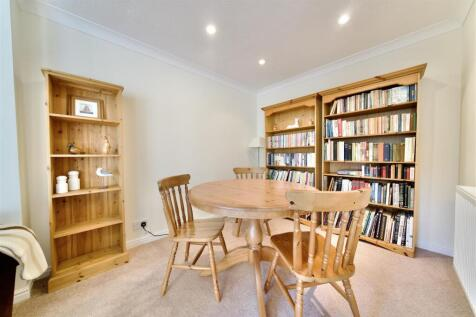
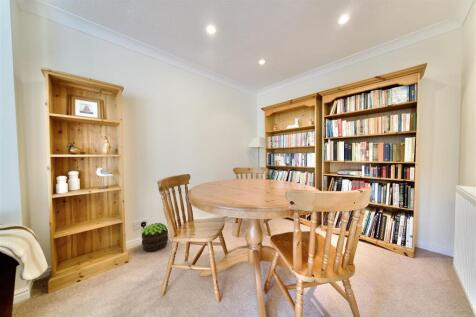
+ potted plant (155, 235)
